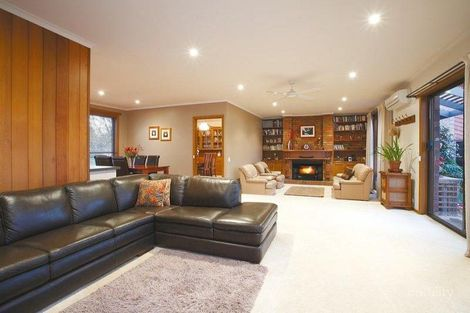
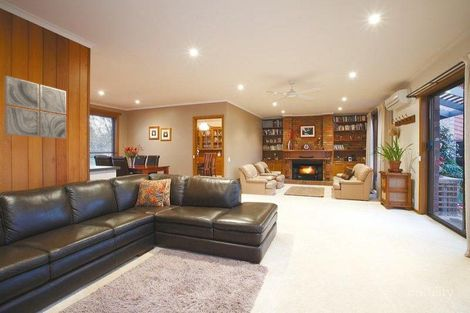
+ wall art (38, 111)
